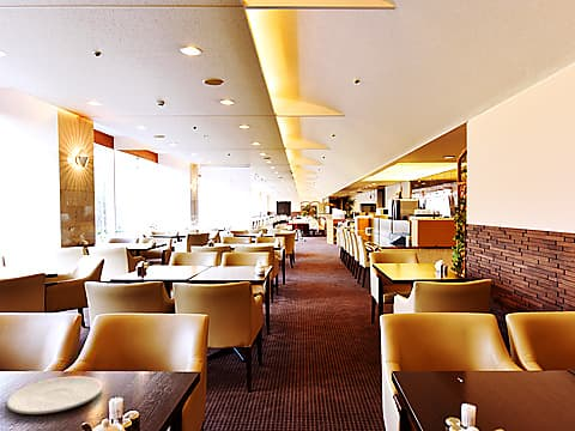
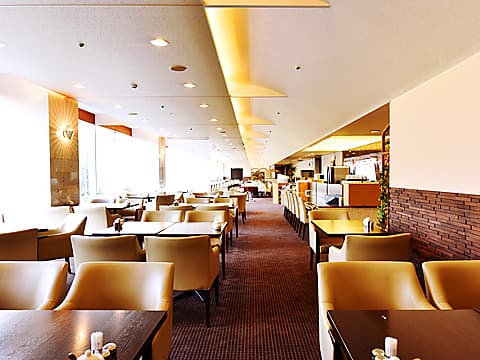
- plate (56, 394)
